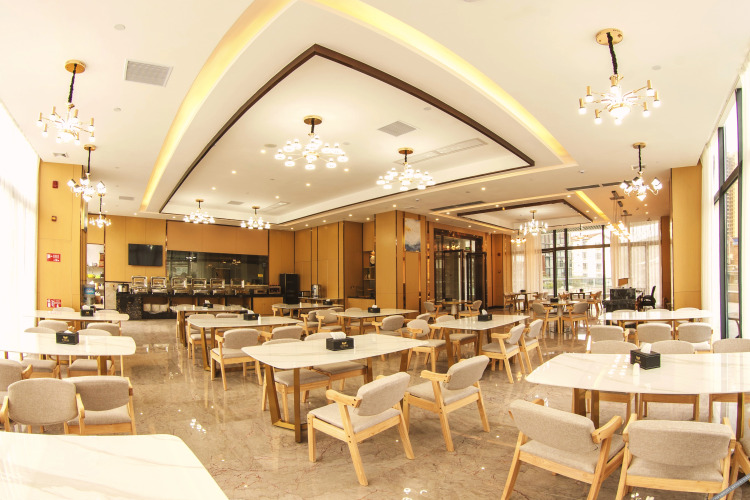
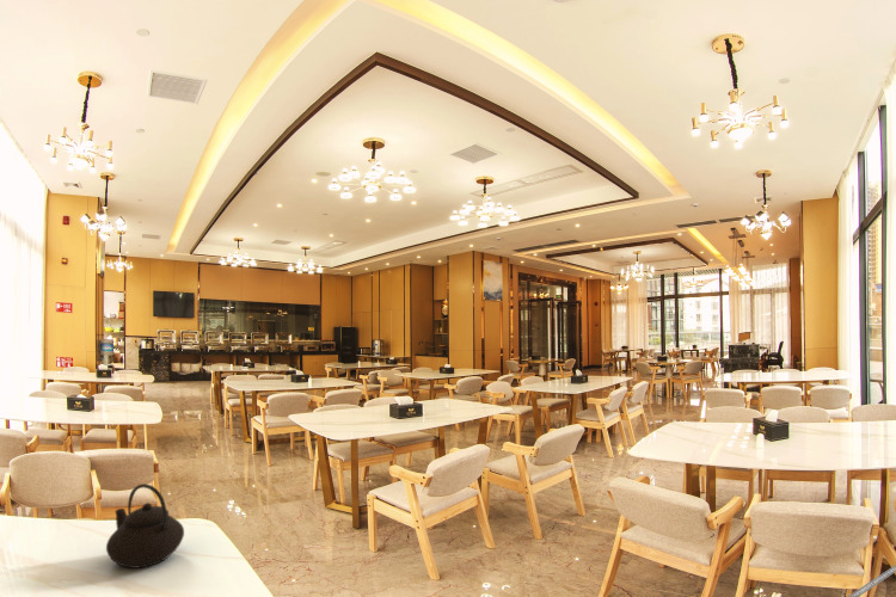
+ teapot (141, 519)
